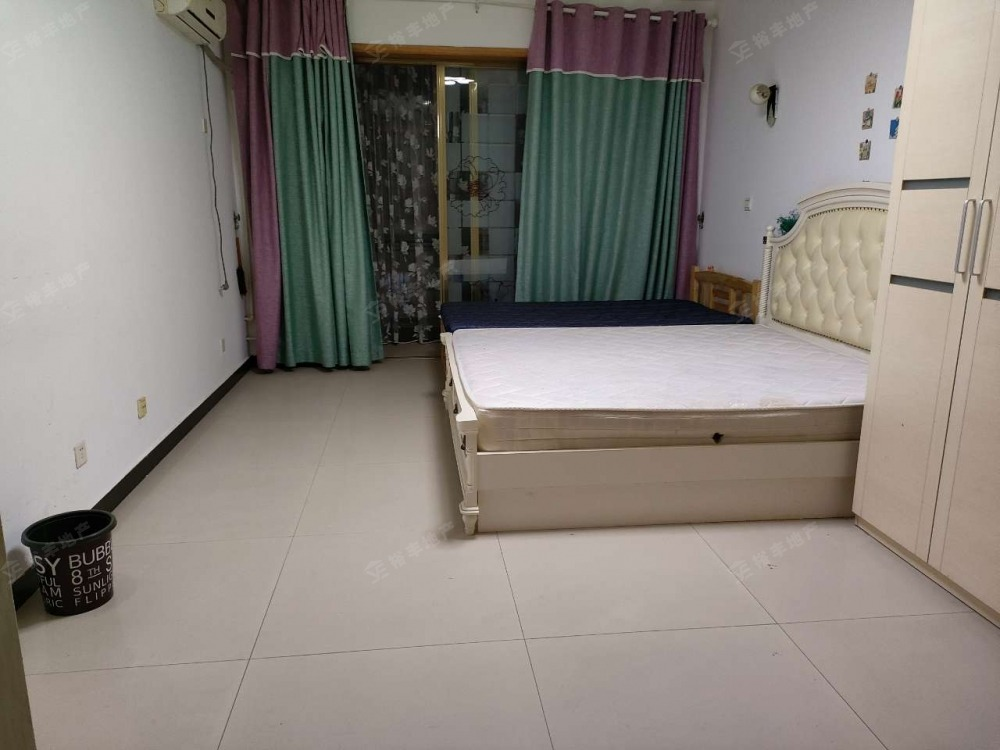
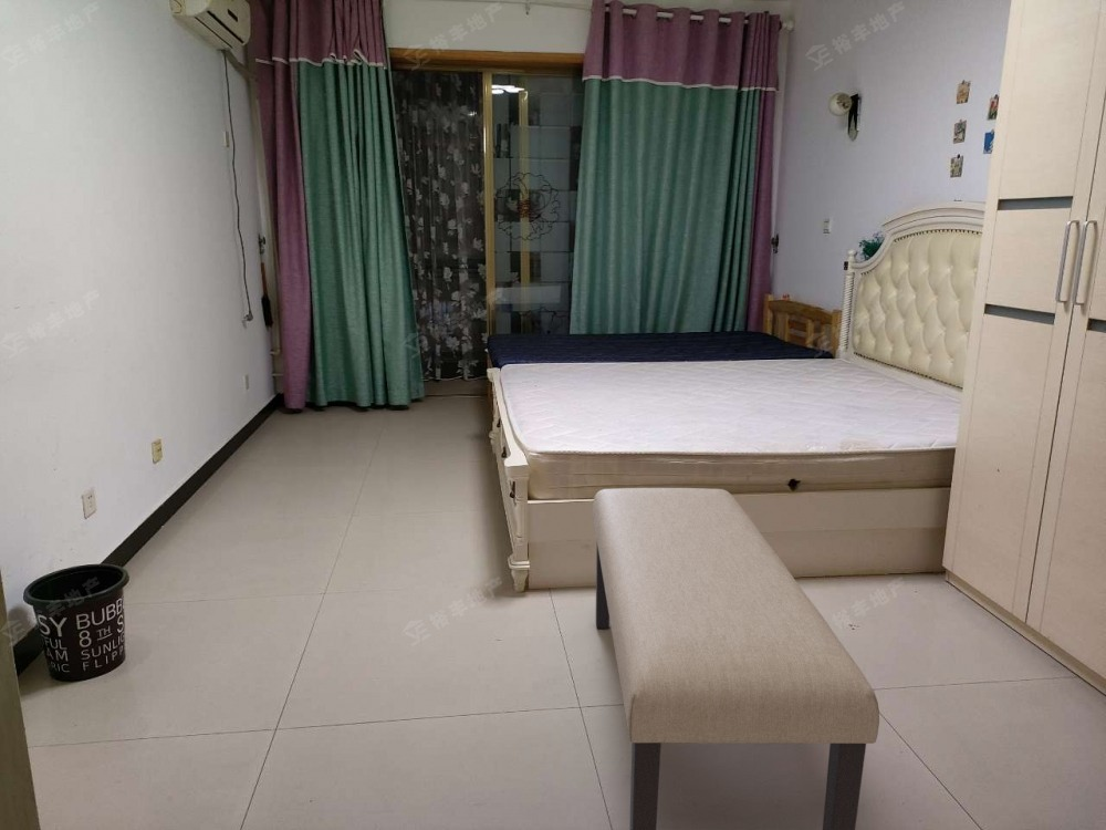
+ bench (691, 640)
